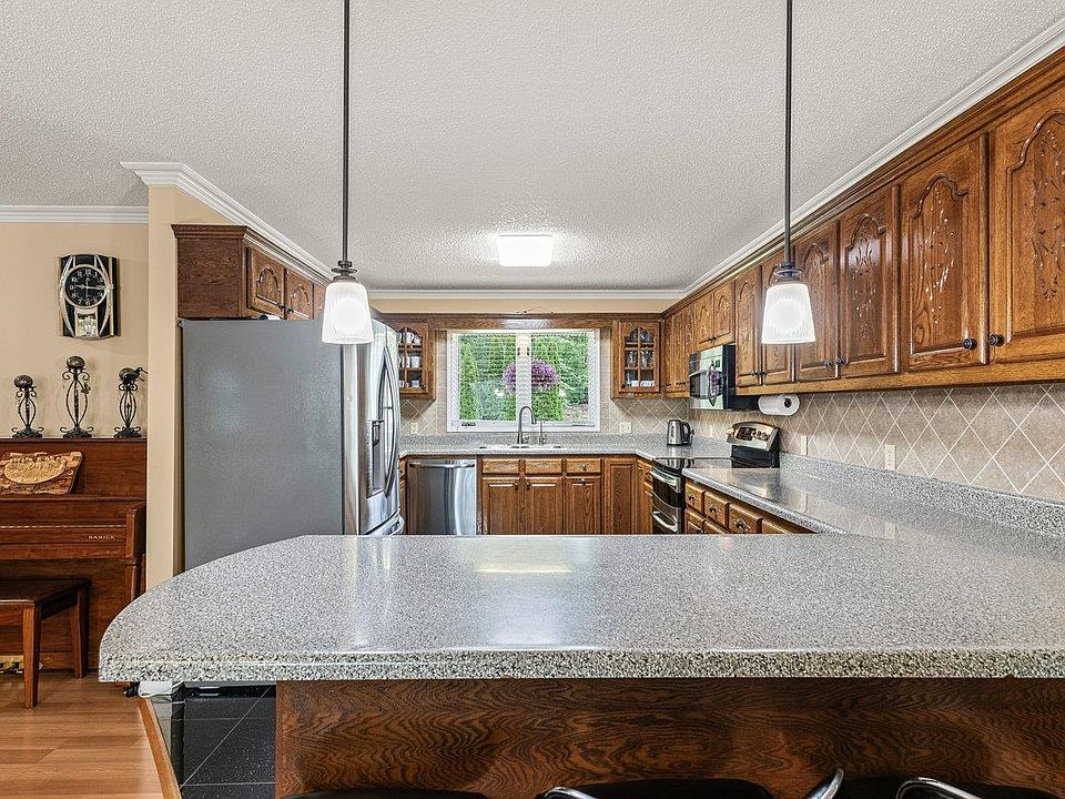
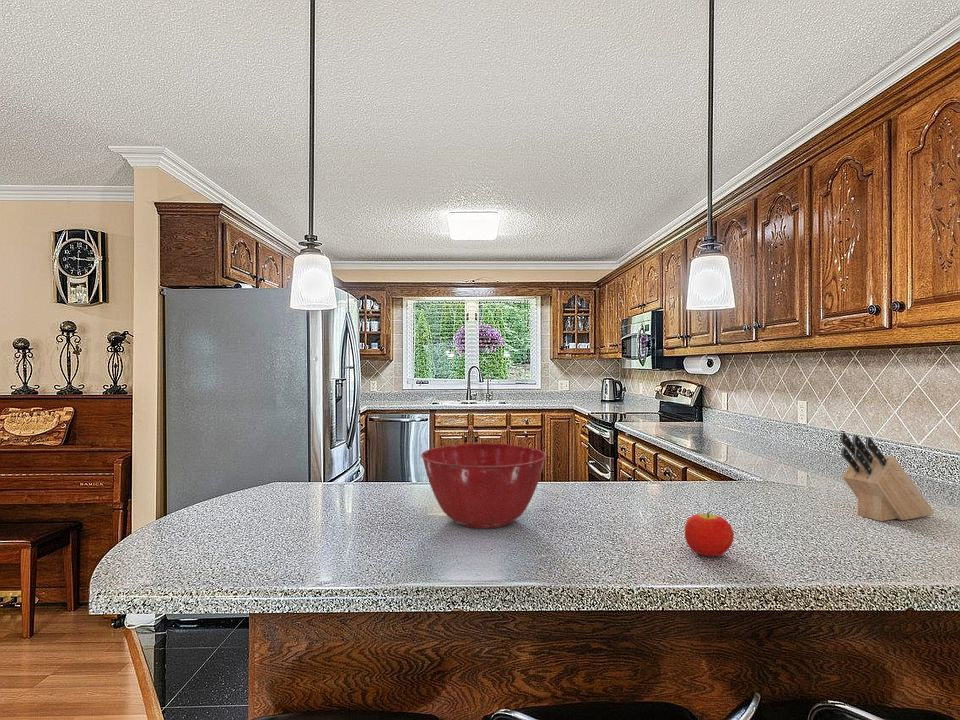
+ mixing bowl (483, 486)
+ fruit (707, 532)
+ knife block (883, 474)
